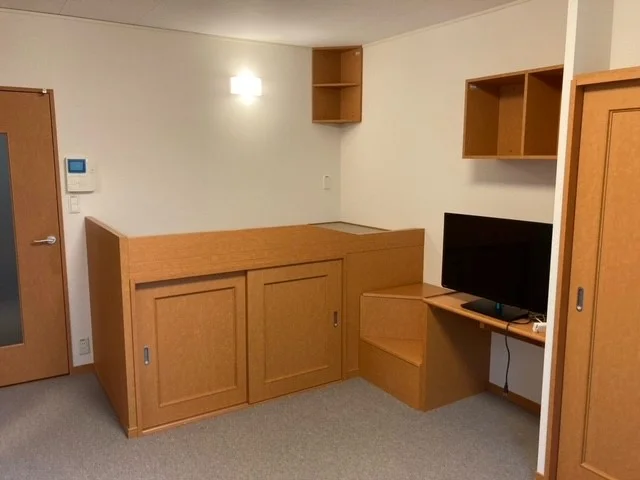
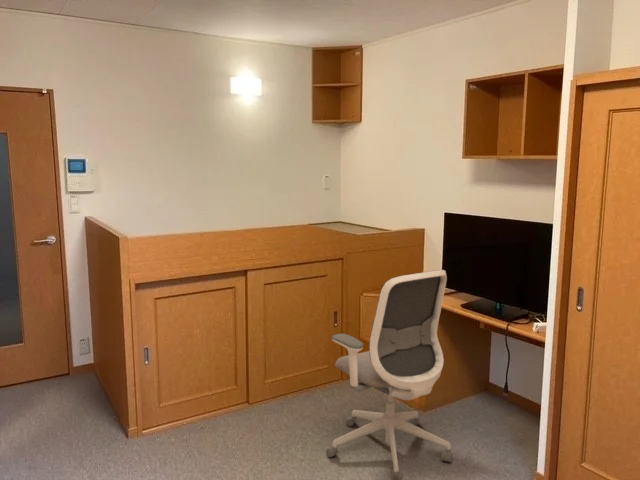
+ office chair (387, 359)
